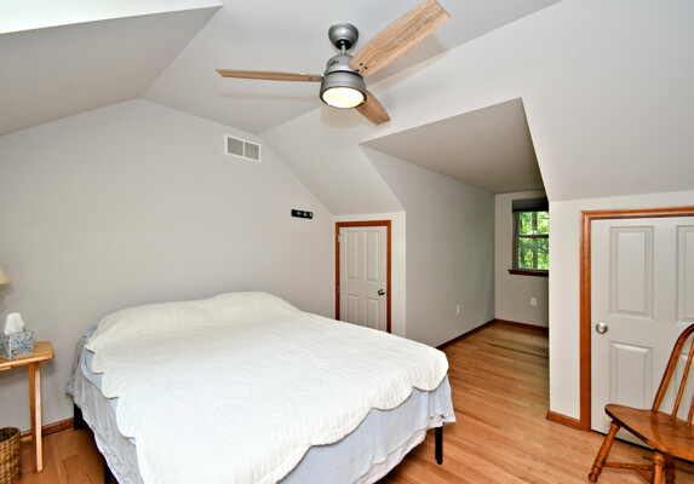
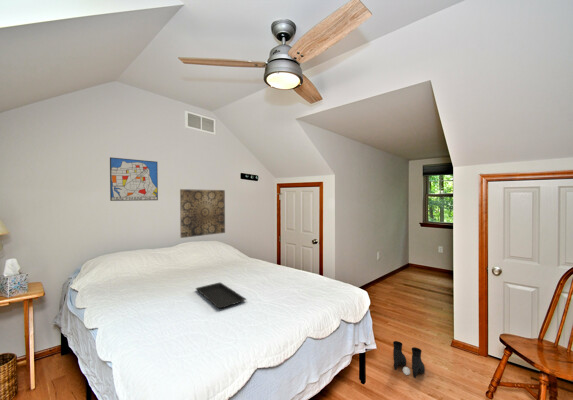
+ serving tray (219, 295)
+ wall art (135, 180)
+ boots (405, 357)
+ wall art (203, 212)
